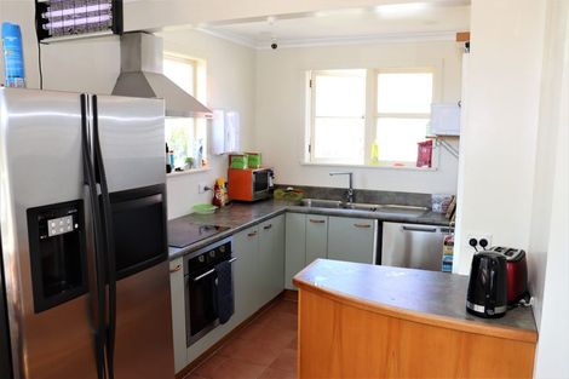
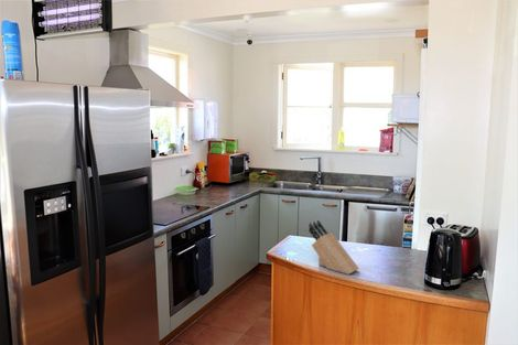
+ knife block (331, 245)
